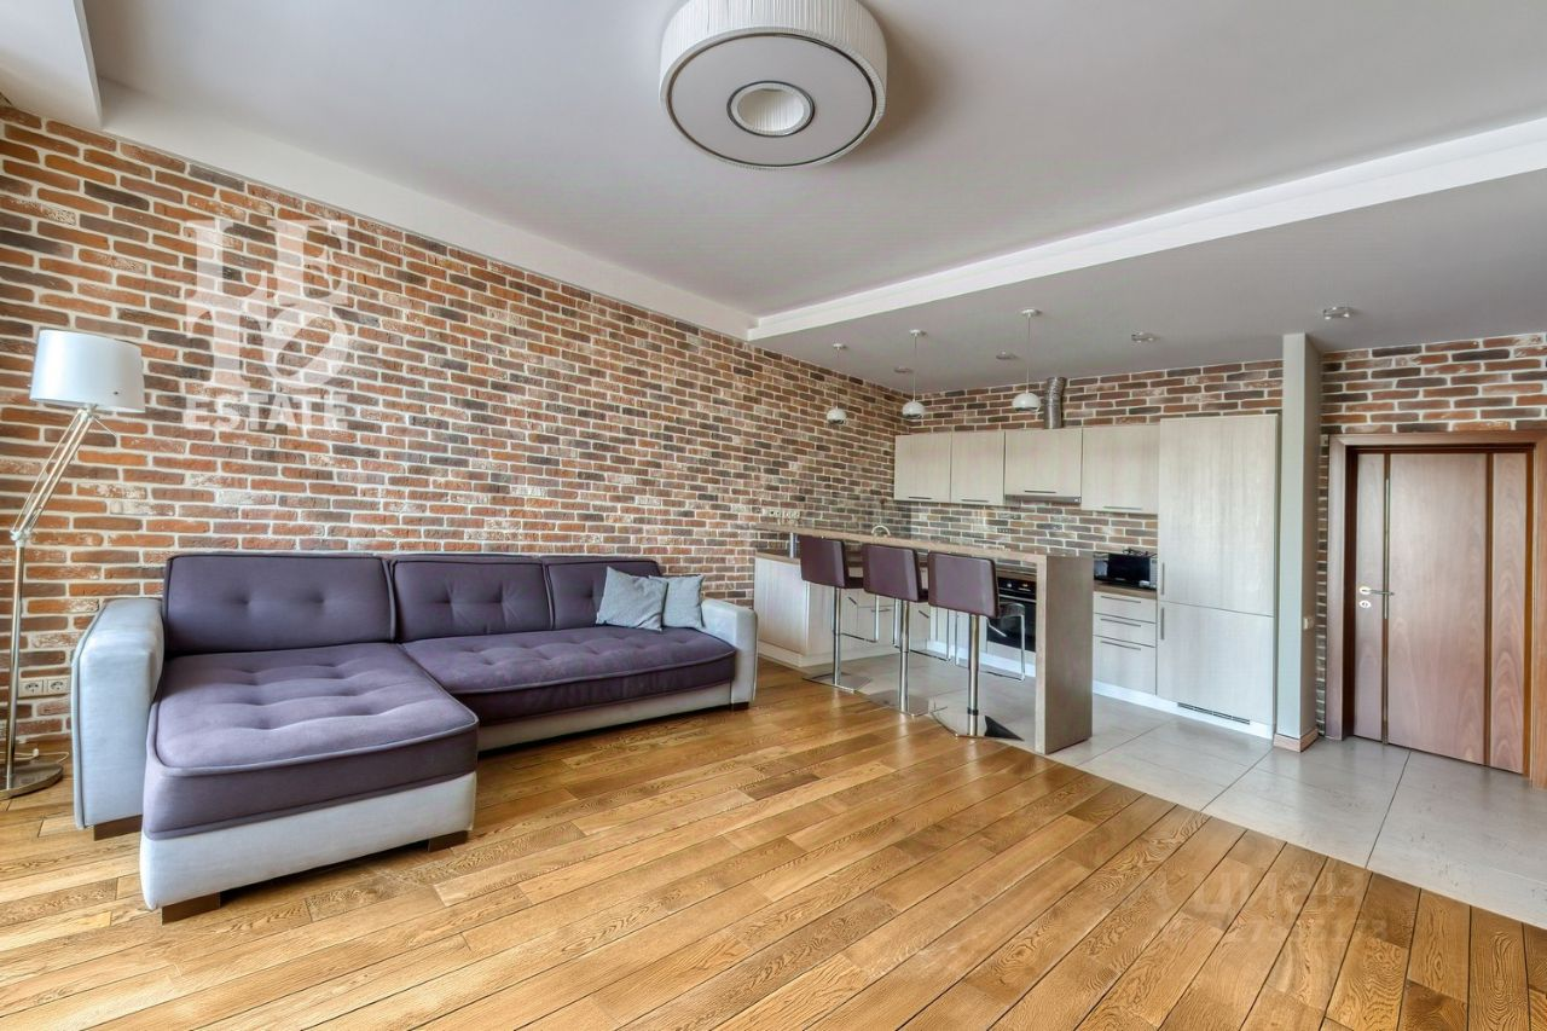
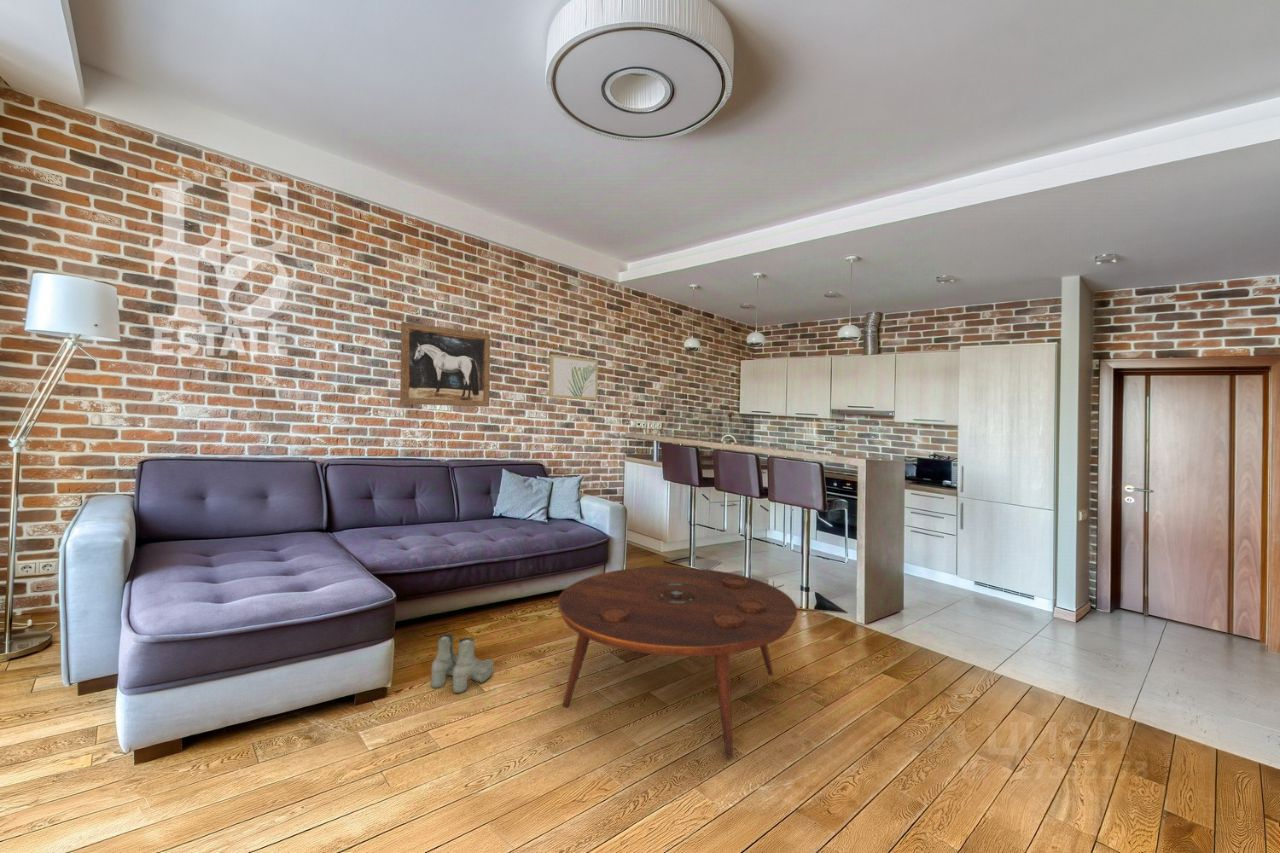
+ wall art (447, 366)
+ boots (462, 656)
+ coffee table (675, 641)
+ wall art (574, 378)
